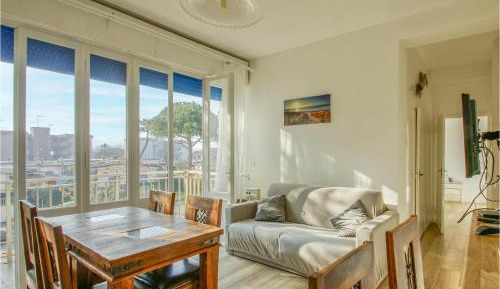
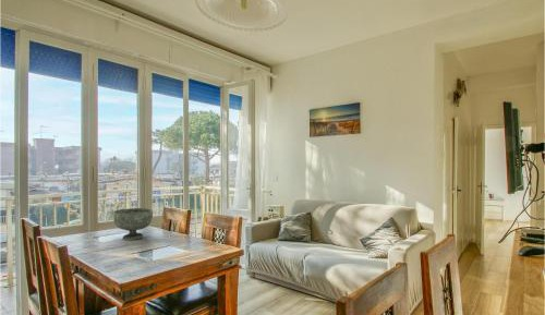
+ decorative bowl (133, 223)
